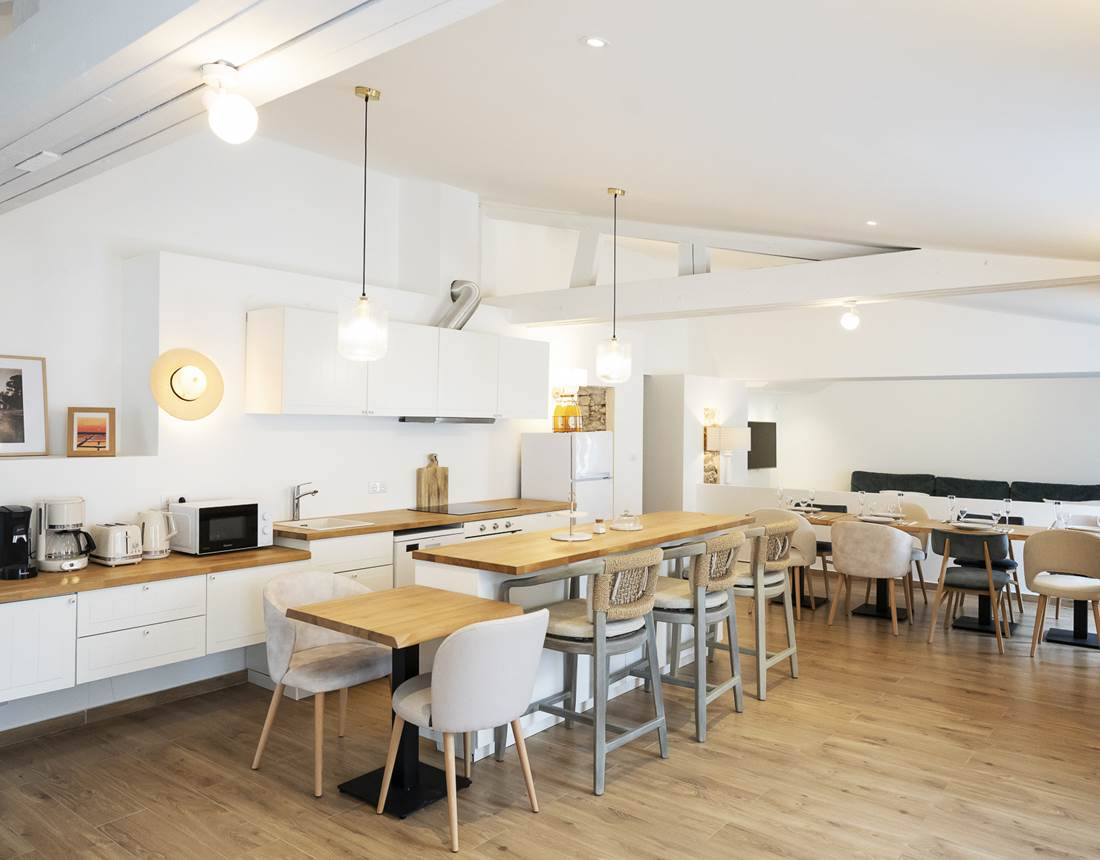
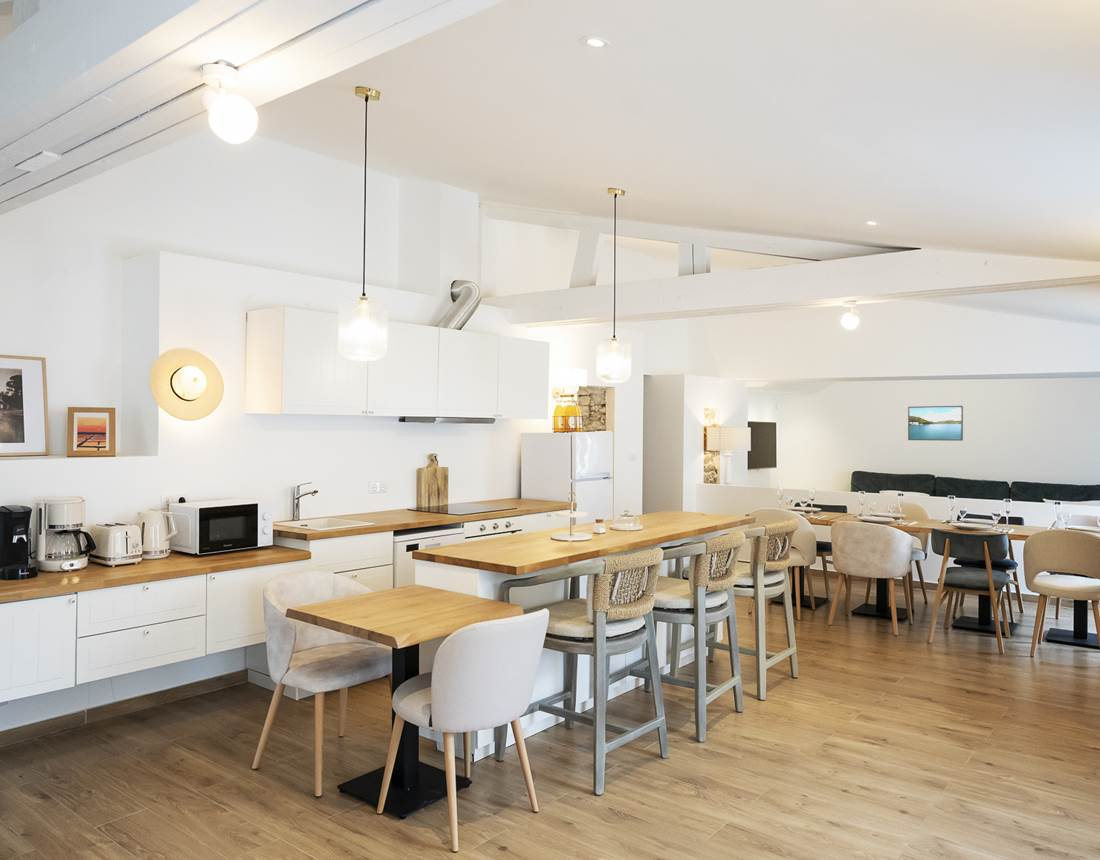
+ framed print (935, 423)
